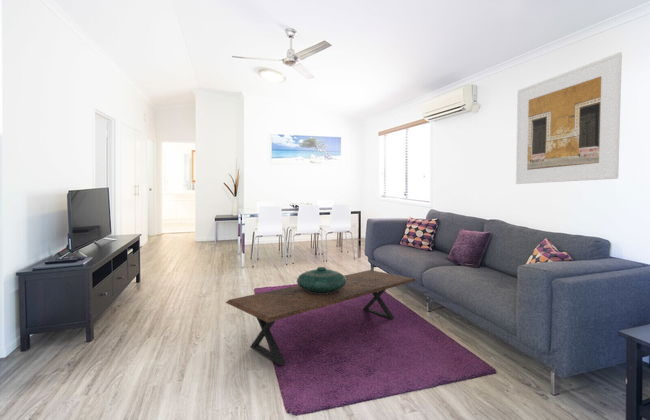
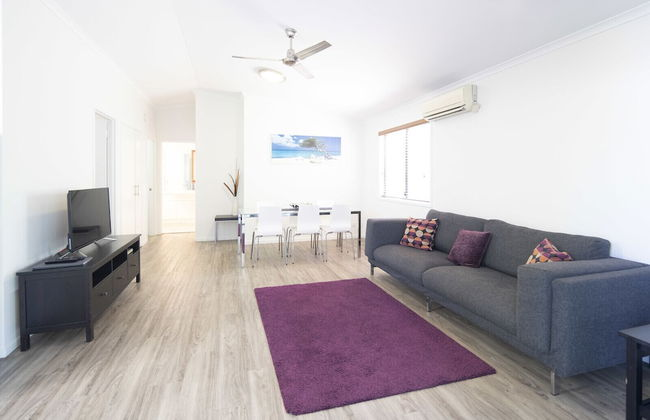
- decorative bowl (321, 278)
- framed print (560, 128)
- coffee table (331, 304)
